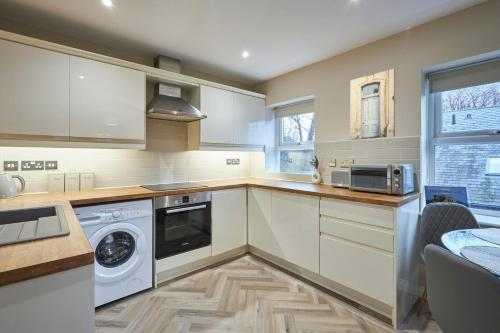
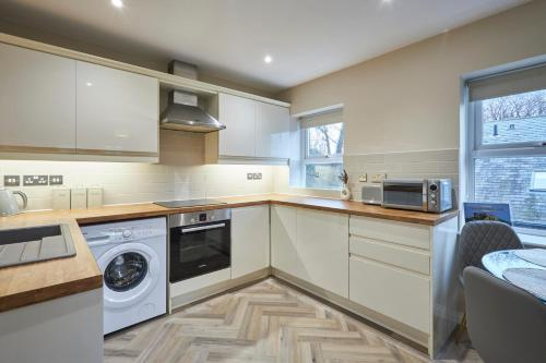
- wall art (371, 106)
